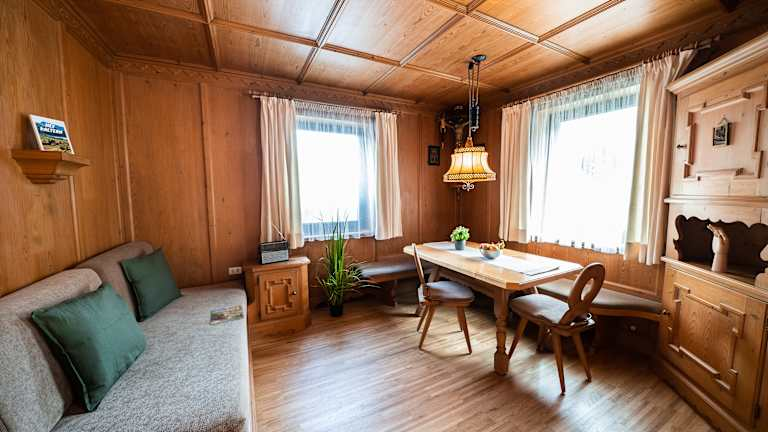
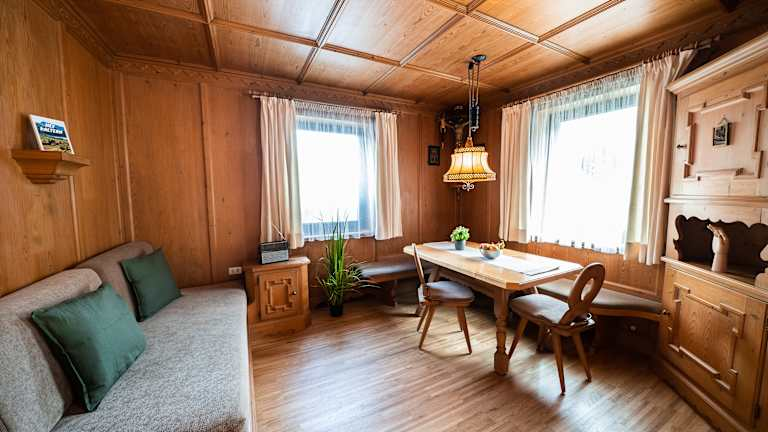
- magazine (227, 313)
